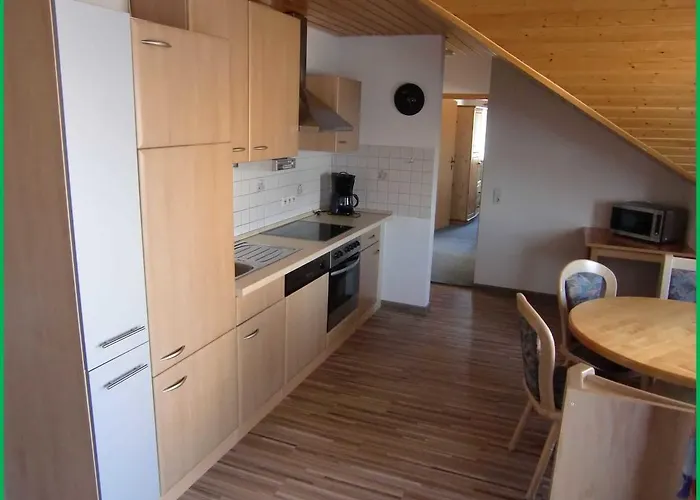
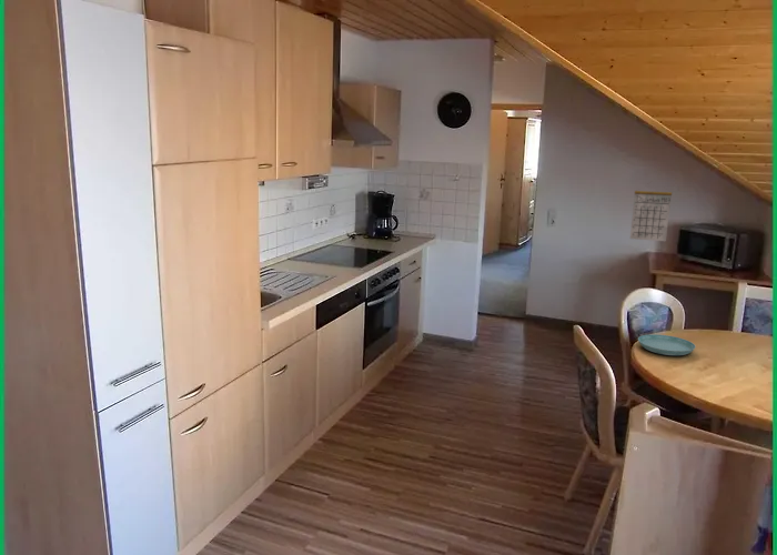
+ saucer (665, 345)
+ calendar (650, 210)
